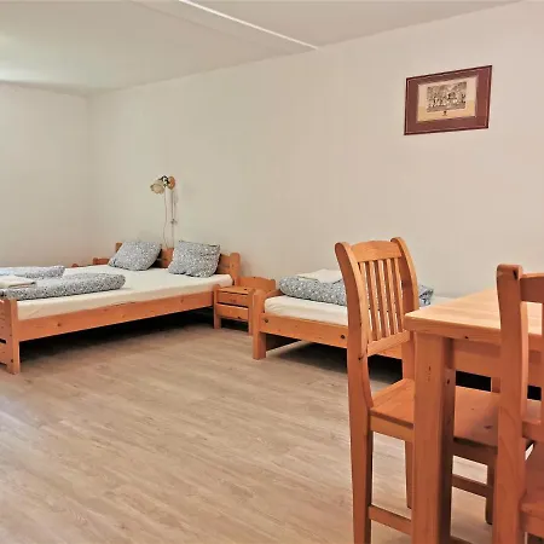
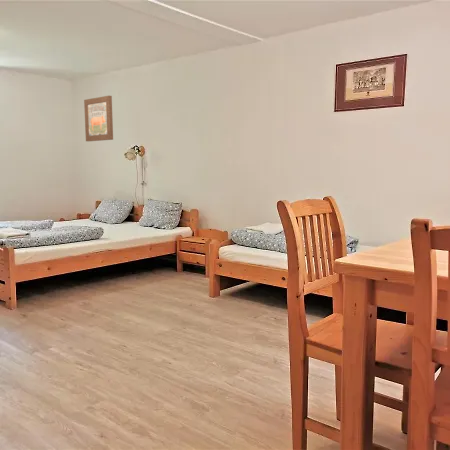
+ wall art (98, 119)
